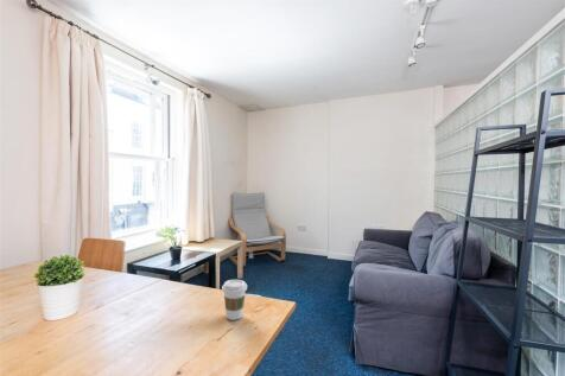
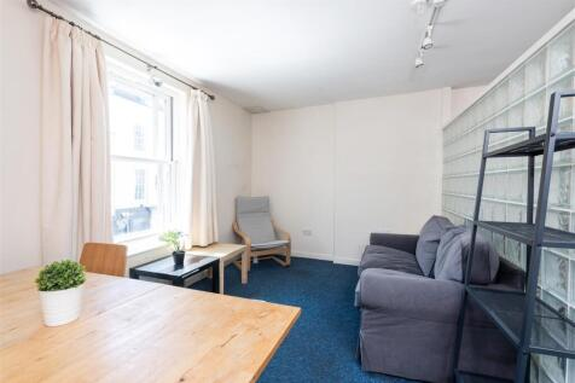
- coffee cup (234, 299)
